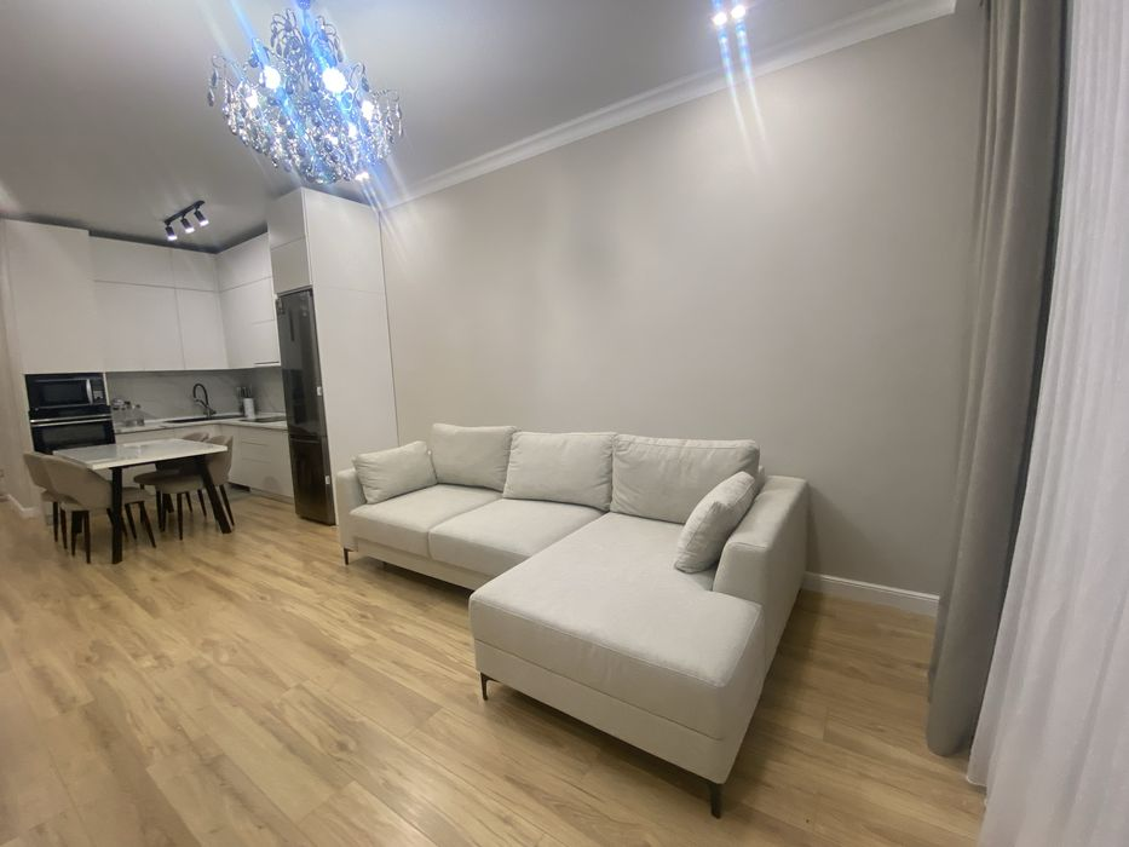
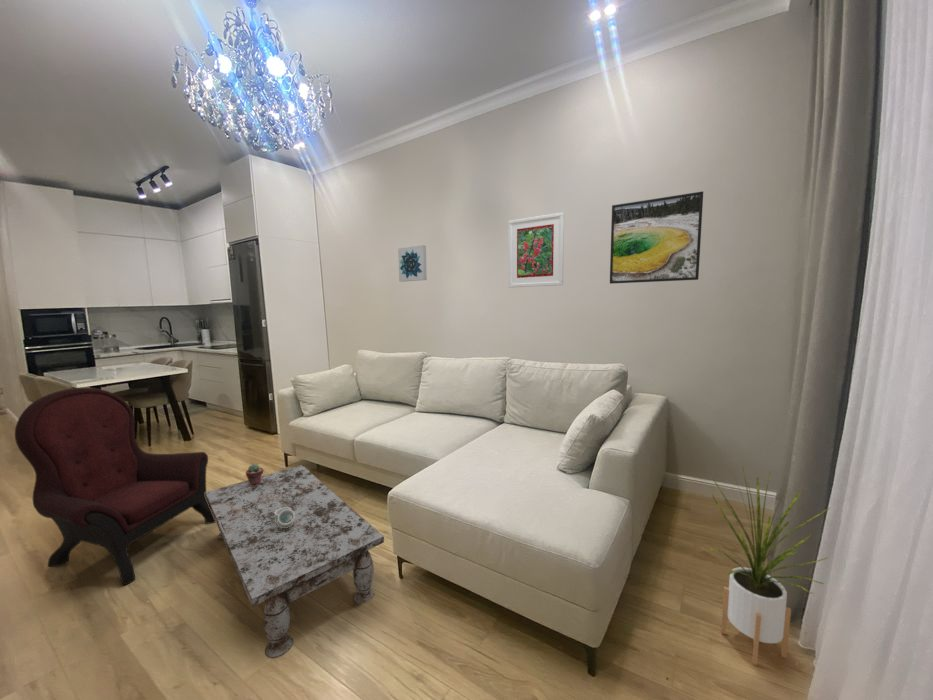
+ potted succulent (254, 473)
+ coffee table (285, 536)
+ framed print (535, 252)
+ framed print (653, 240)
+ armchair (121, 468)
+ napkin ring (284, 515)
+ house plant (762, 564)
+ wall art (412, 264)
